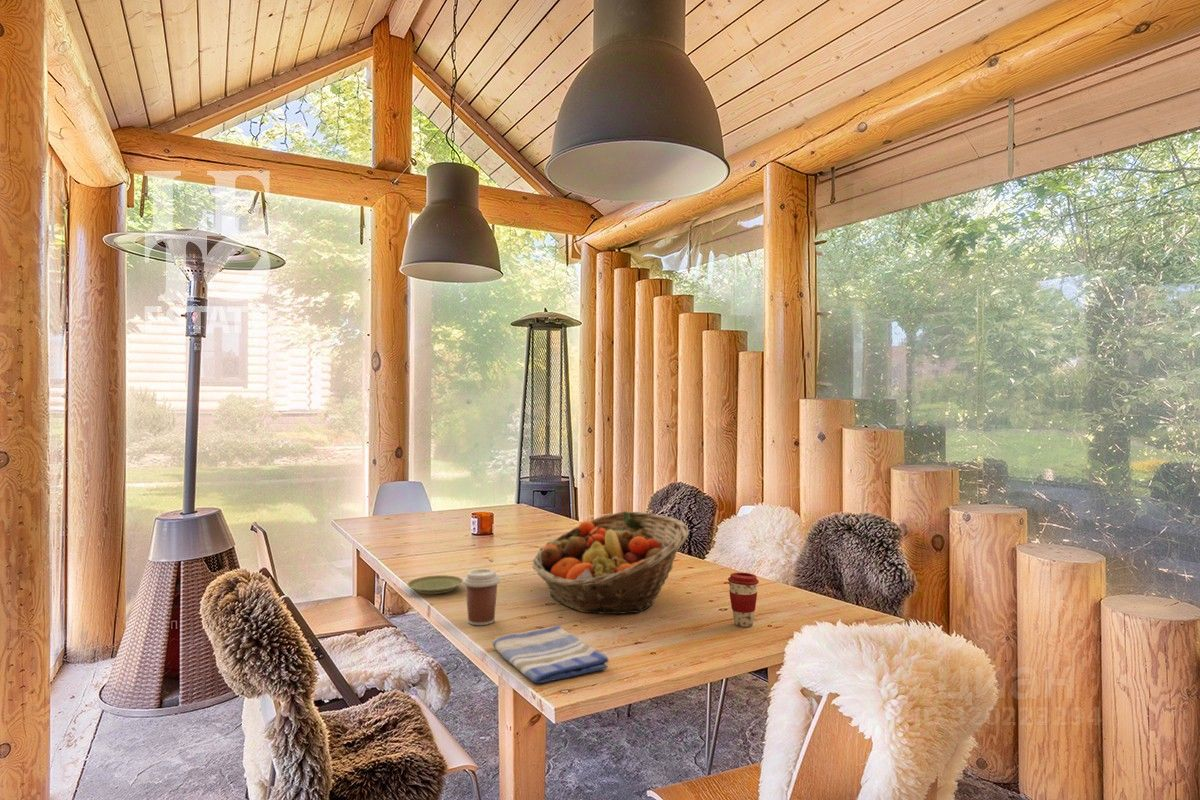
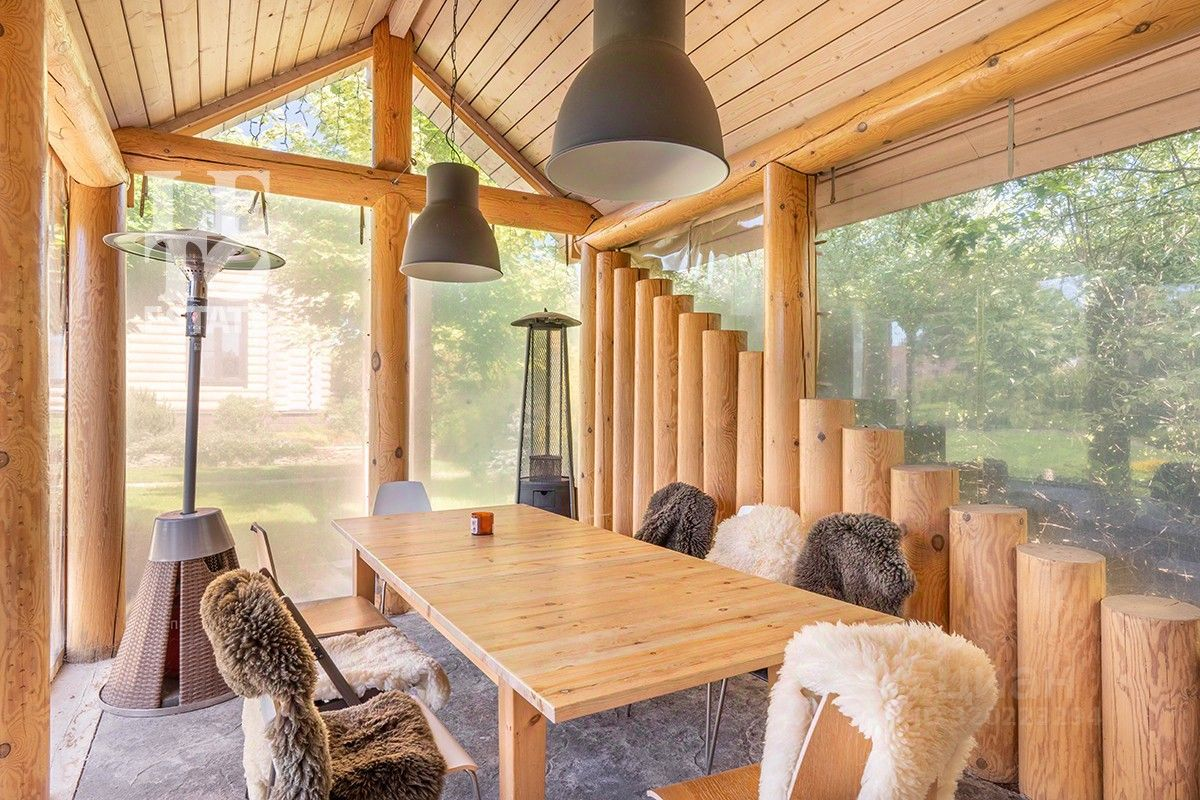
- plate (435, 585)
- coffee cup (481, 596)
- fruit basket (609, 558)
- coffee cup (743, 599)
- dish towel (548, 651)
